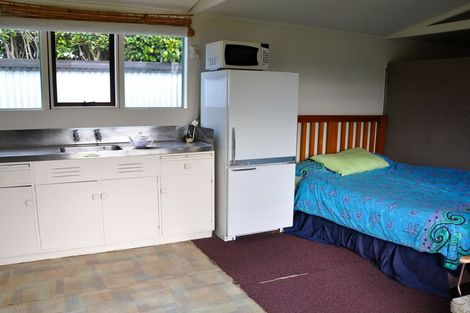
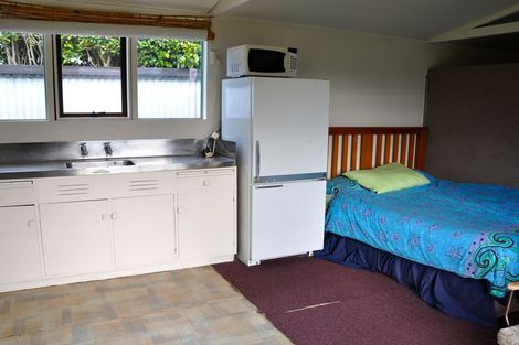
- teapot (140, 139)
